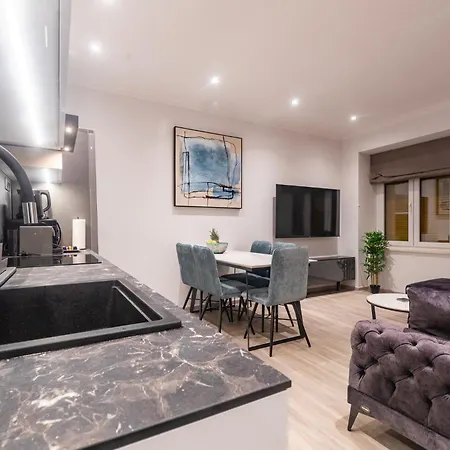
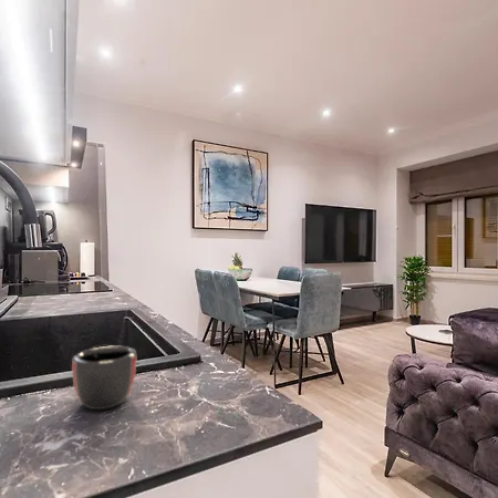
+ mug (105, 373)
